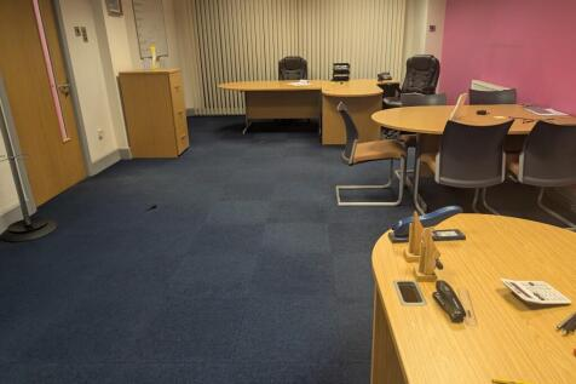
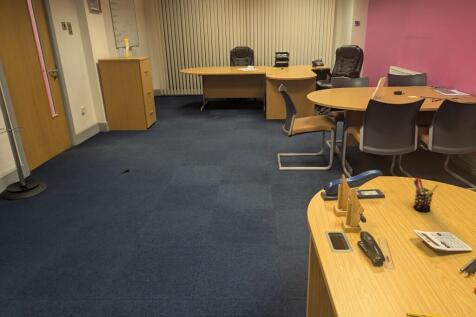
+ pen holder (422, 194)
